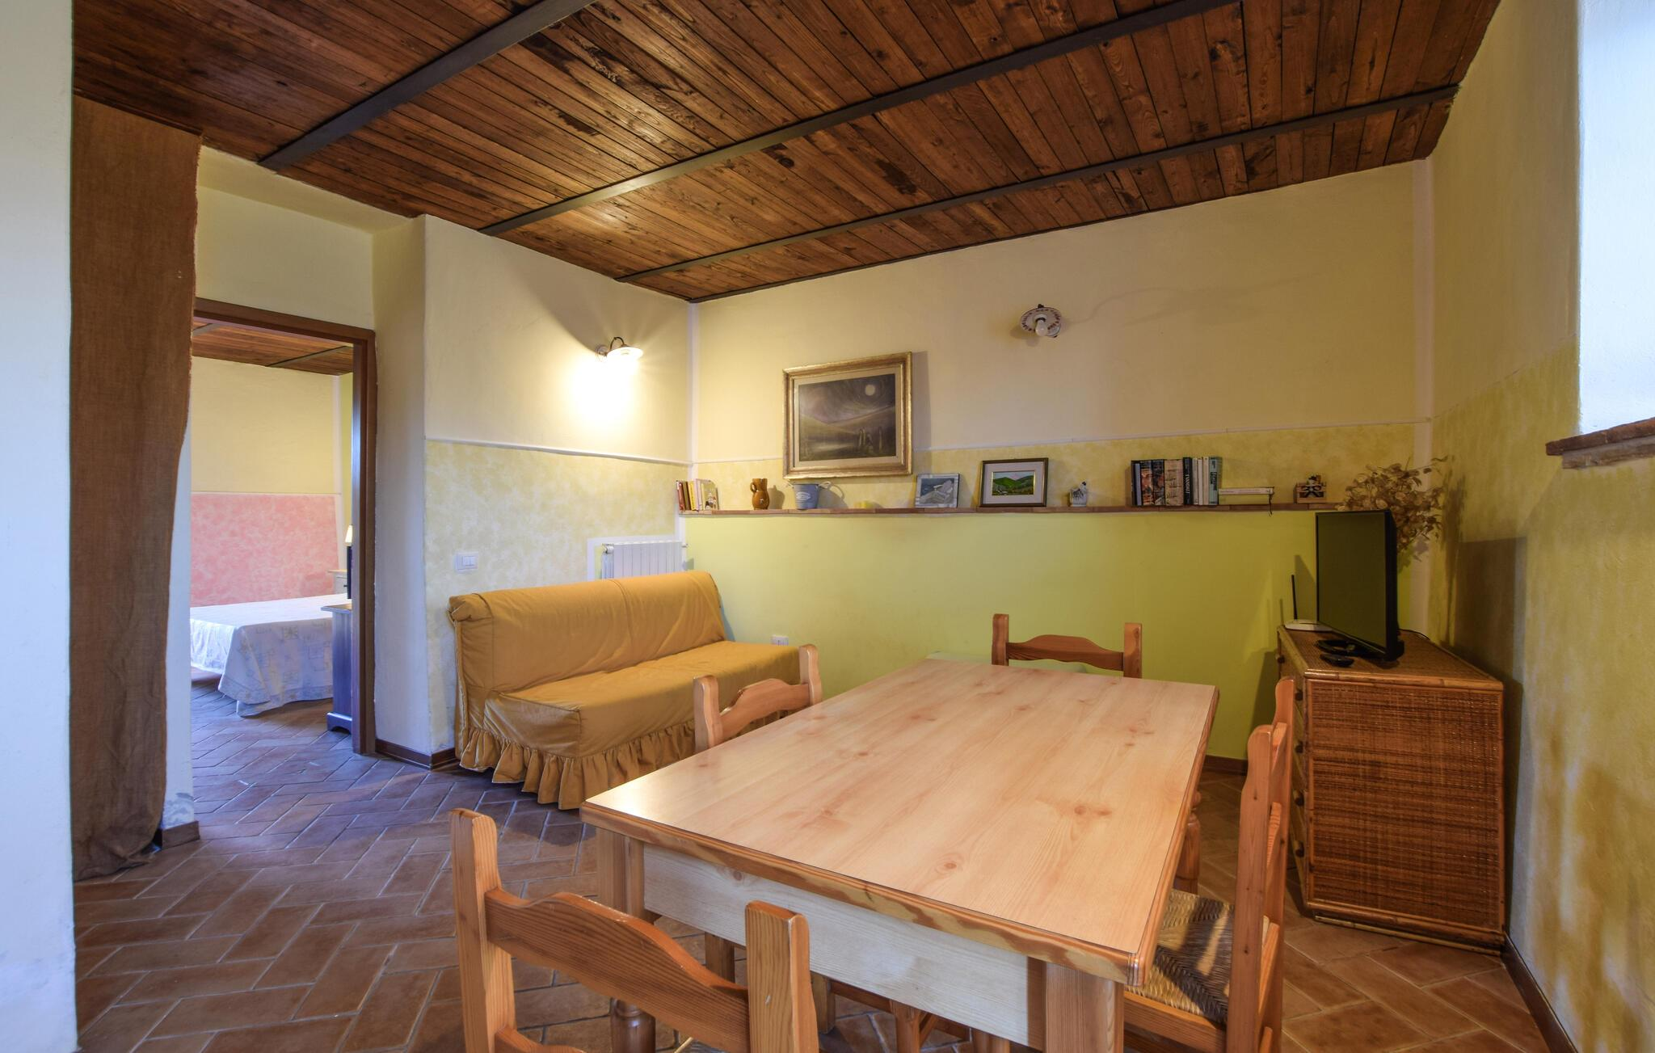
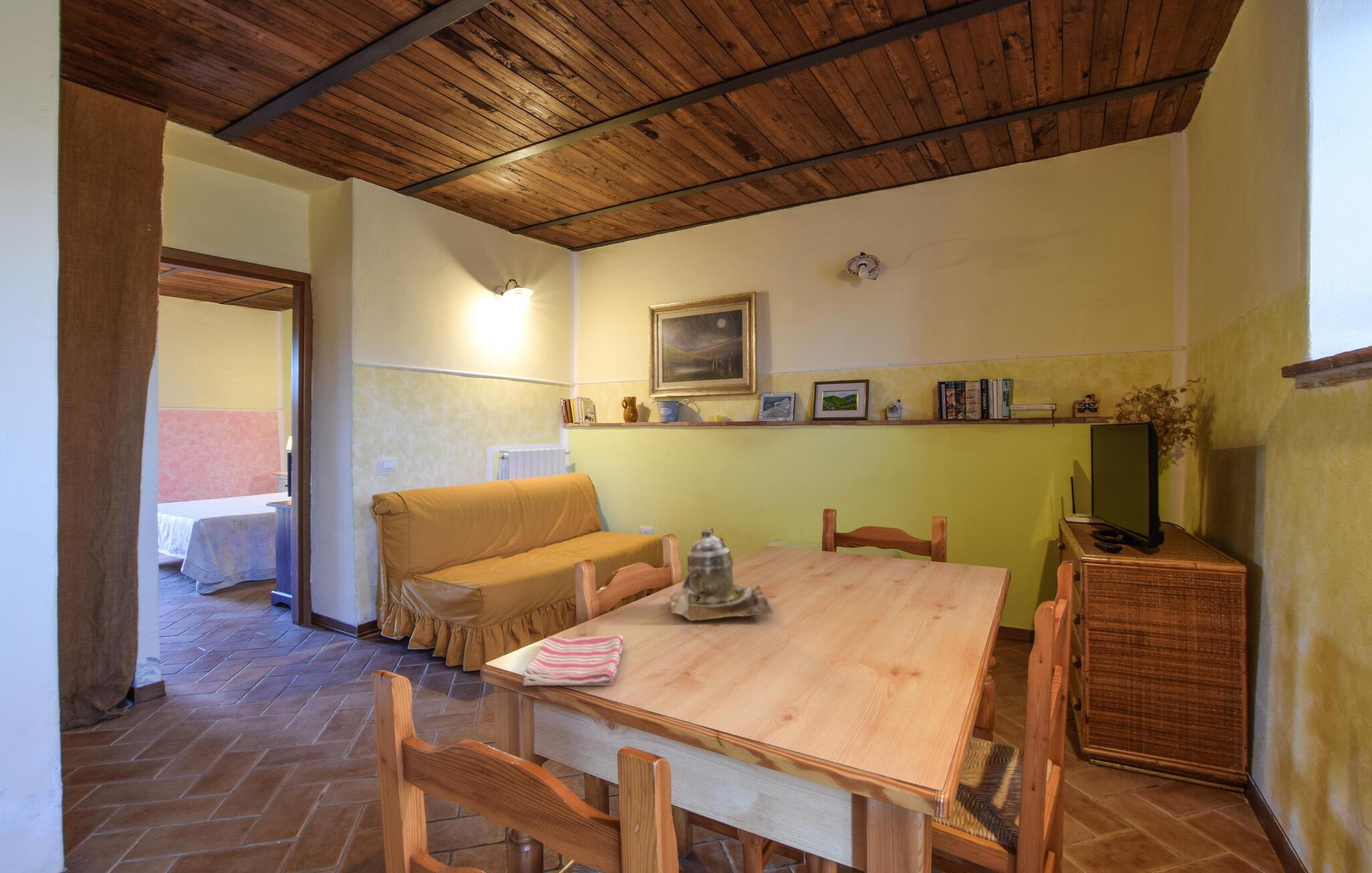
+ teapot (718, 567)
+ dish towel (577, 655)
